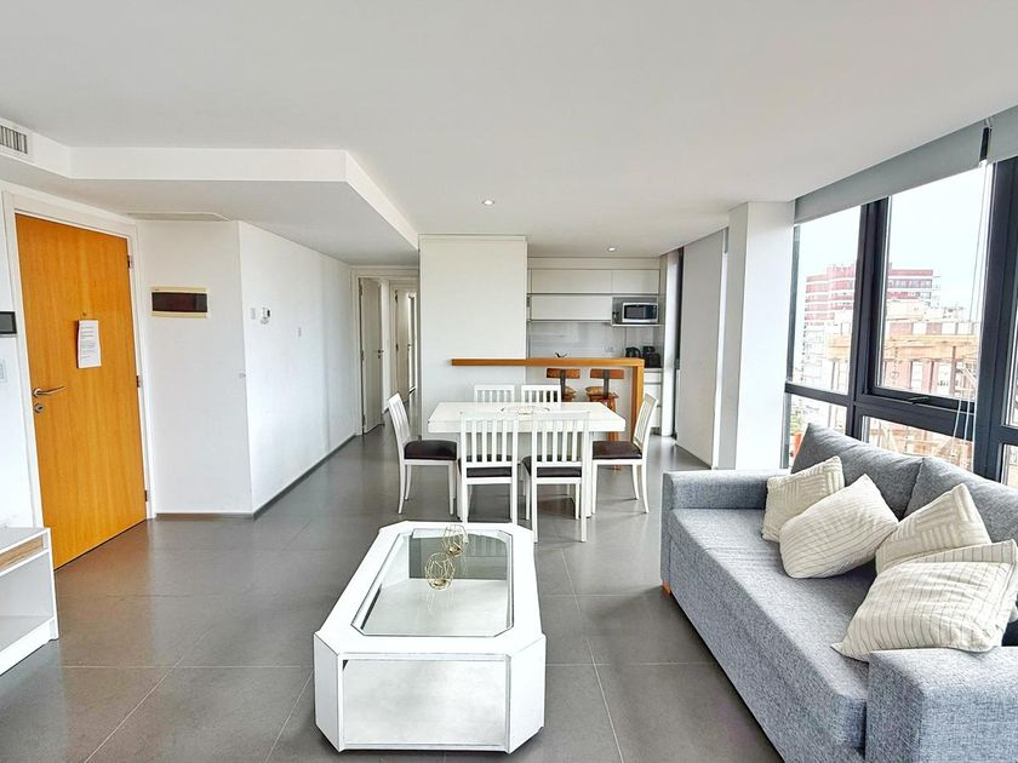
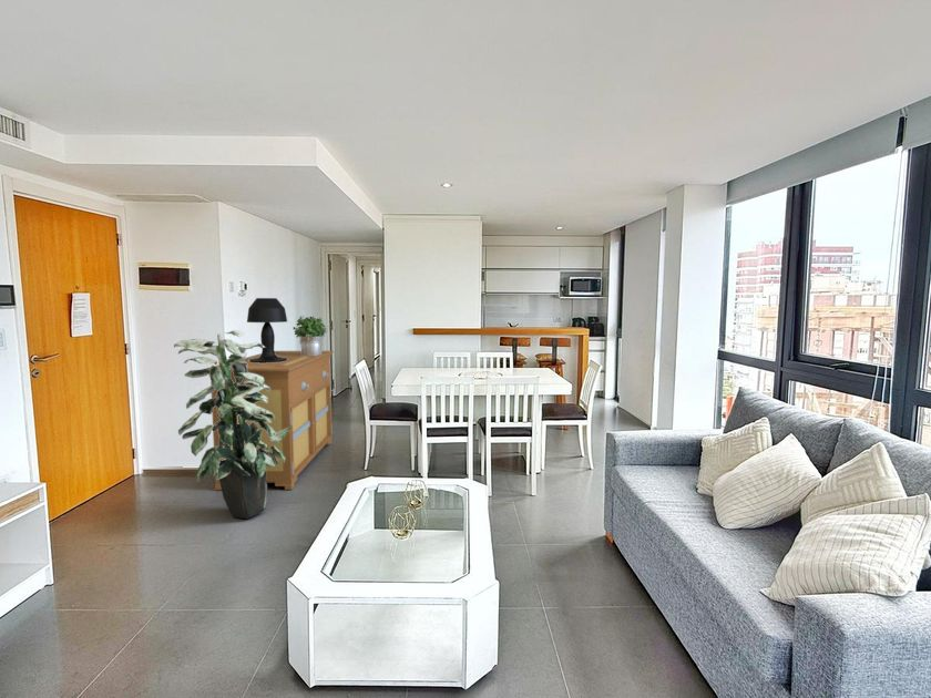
+ table lamp (267, 328)
+ indoor plant (233, 424)
+ potted plant (308, 333)
+ sideboard (282, 410)
